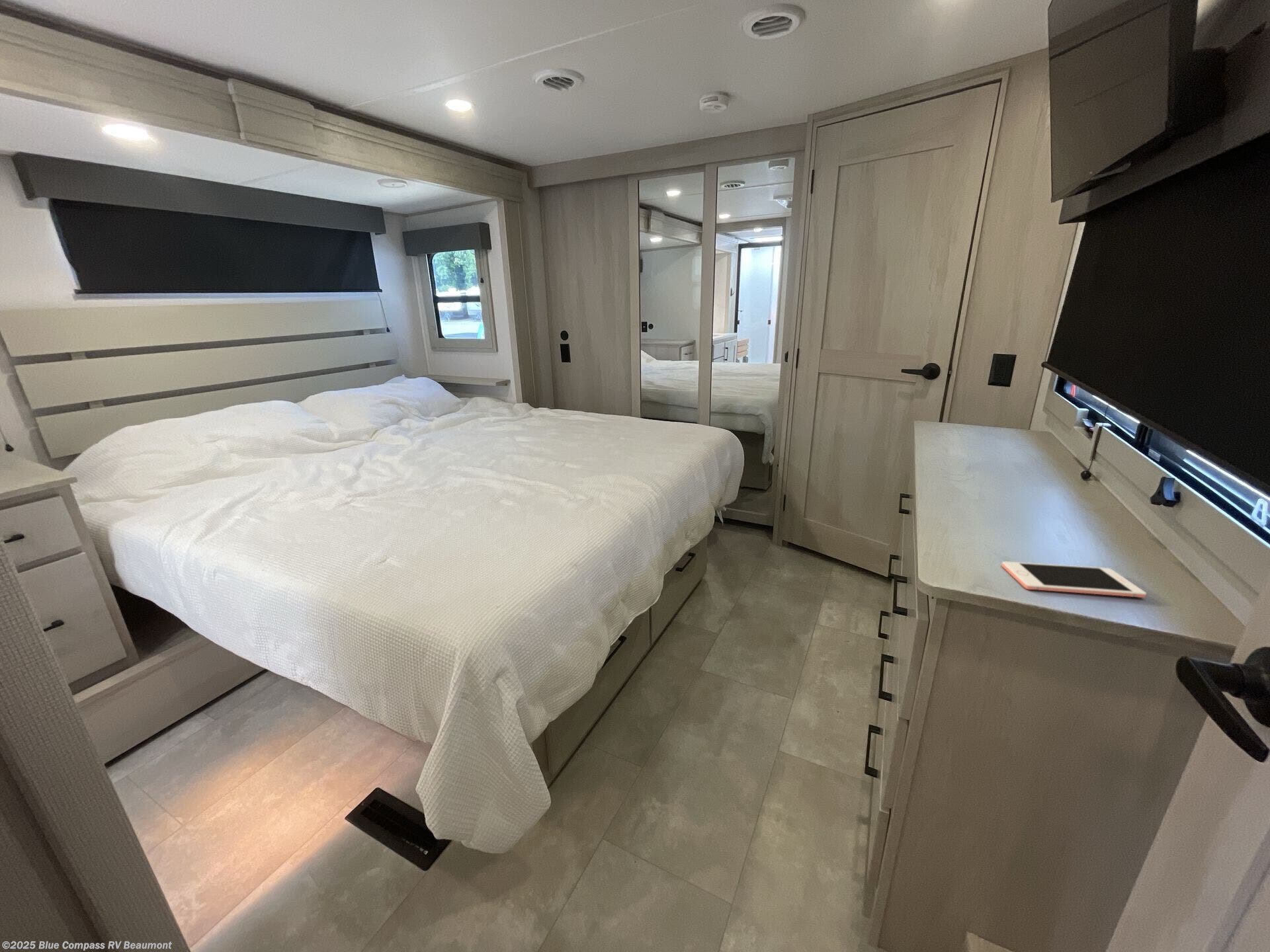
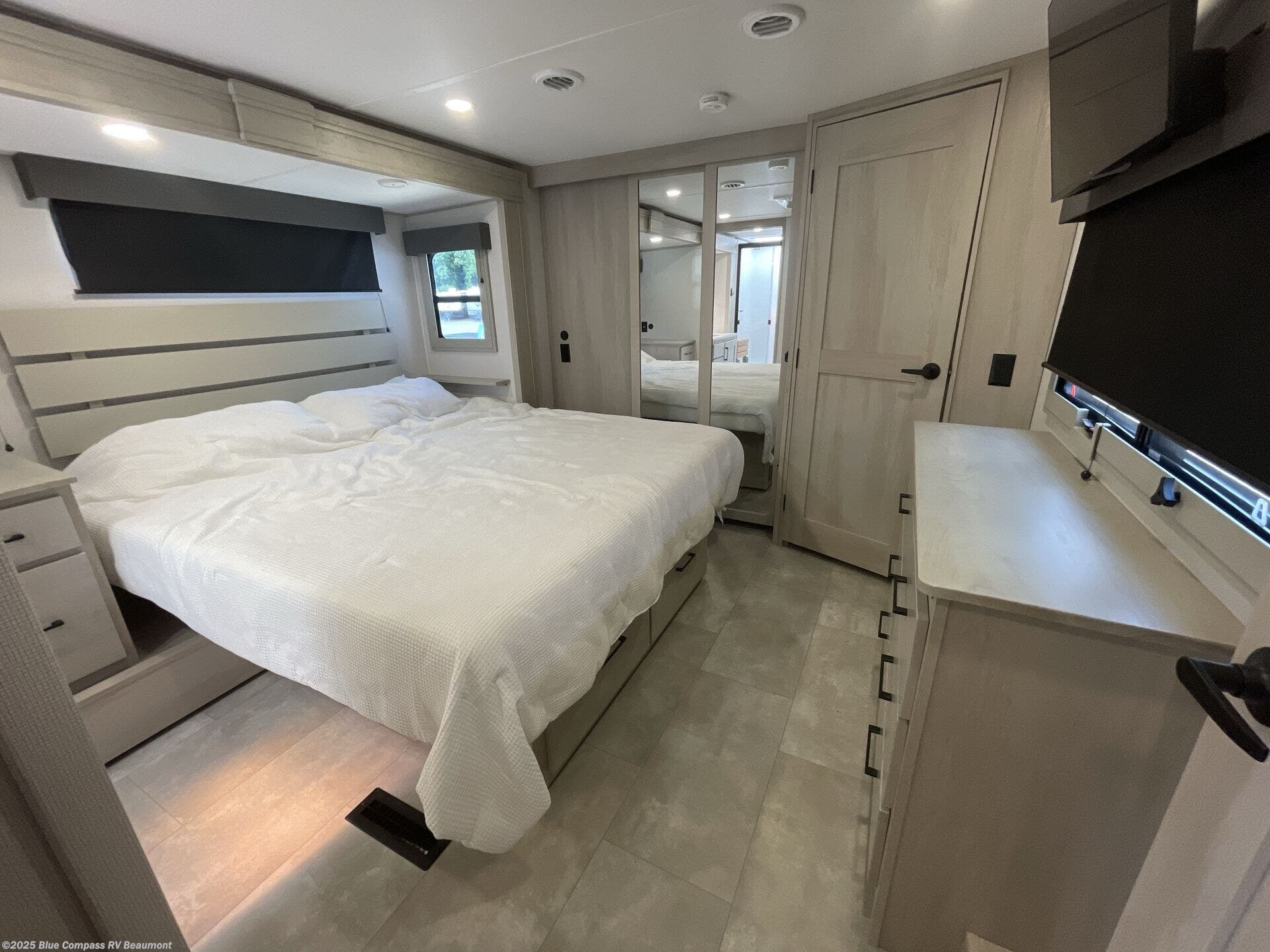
- cell phone (1070, 578)
